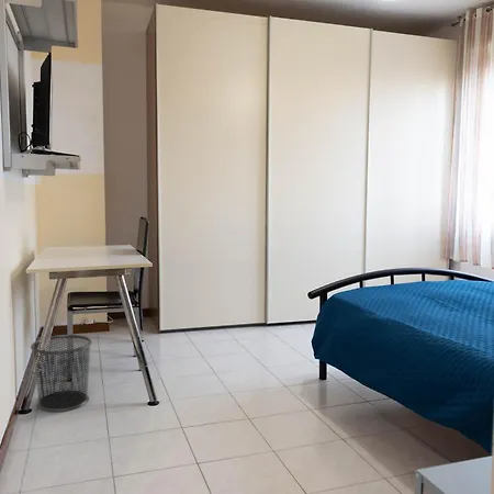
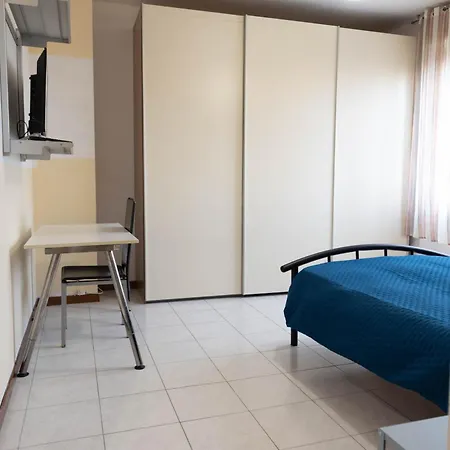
- waste bin (63, 372)
